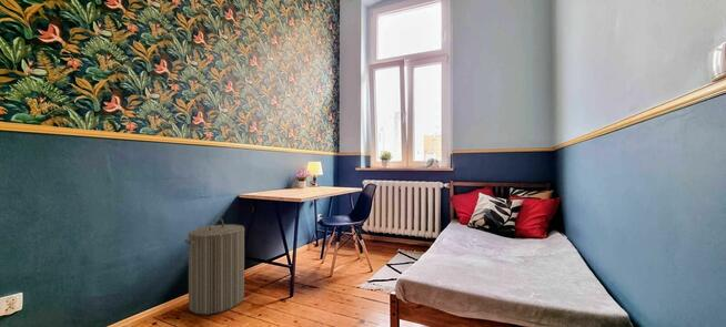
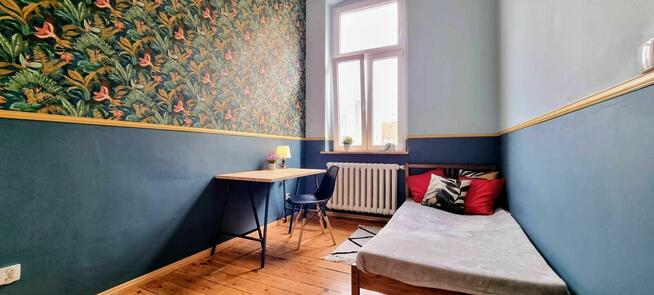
- laundry hamper (218, 259)
